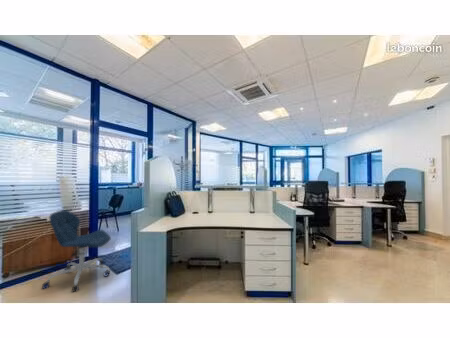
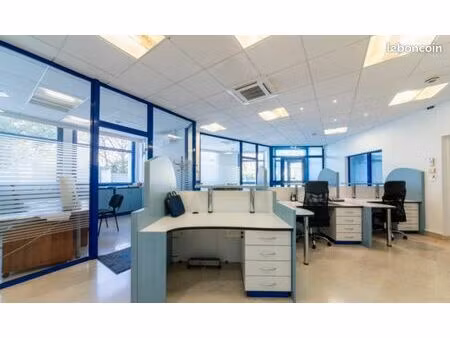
- office chair (83, 243)
